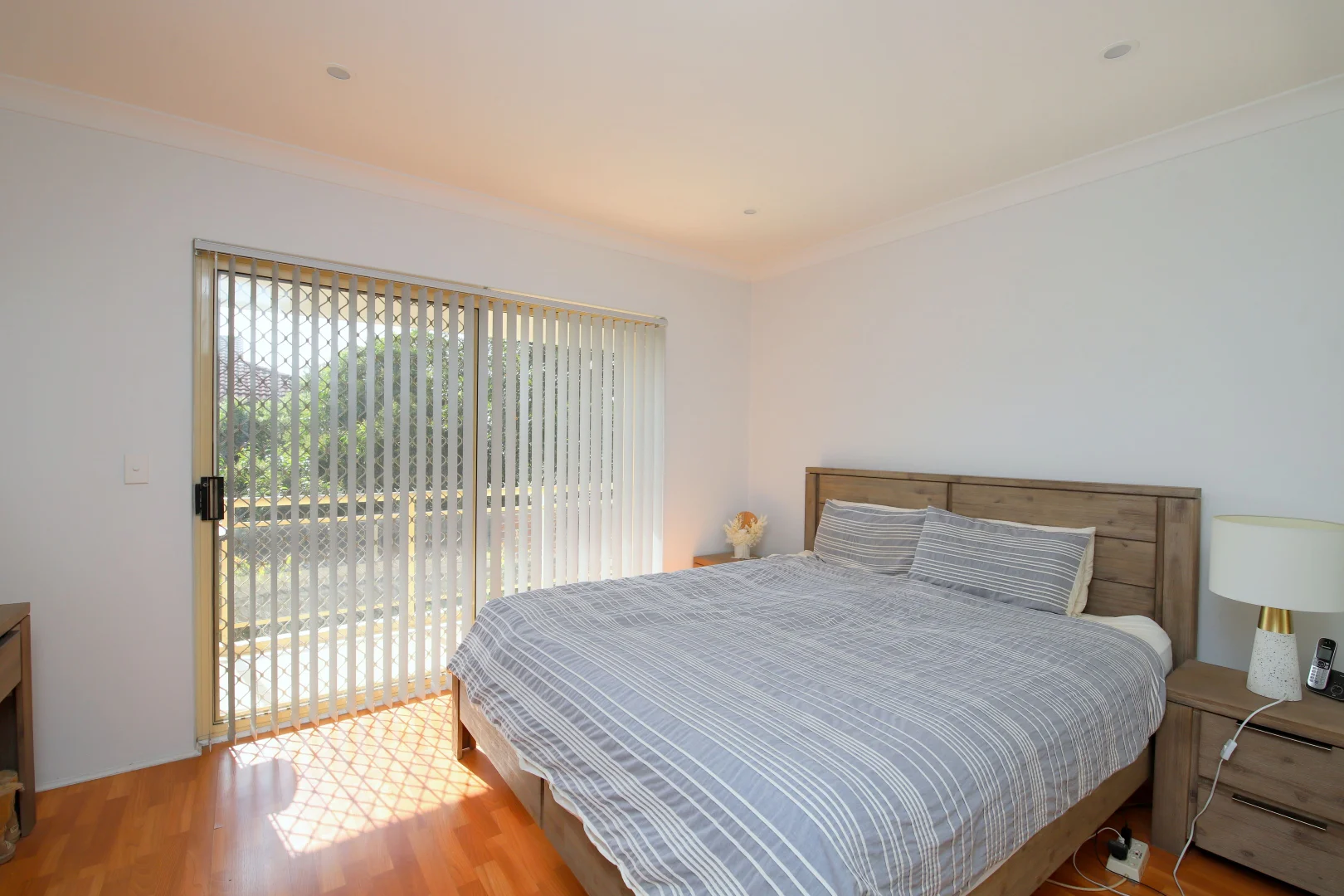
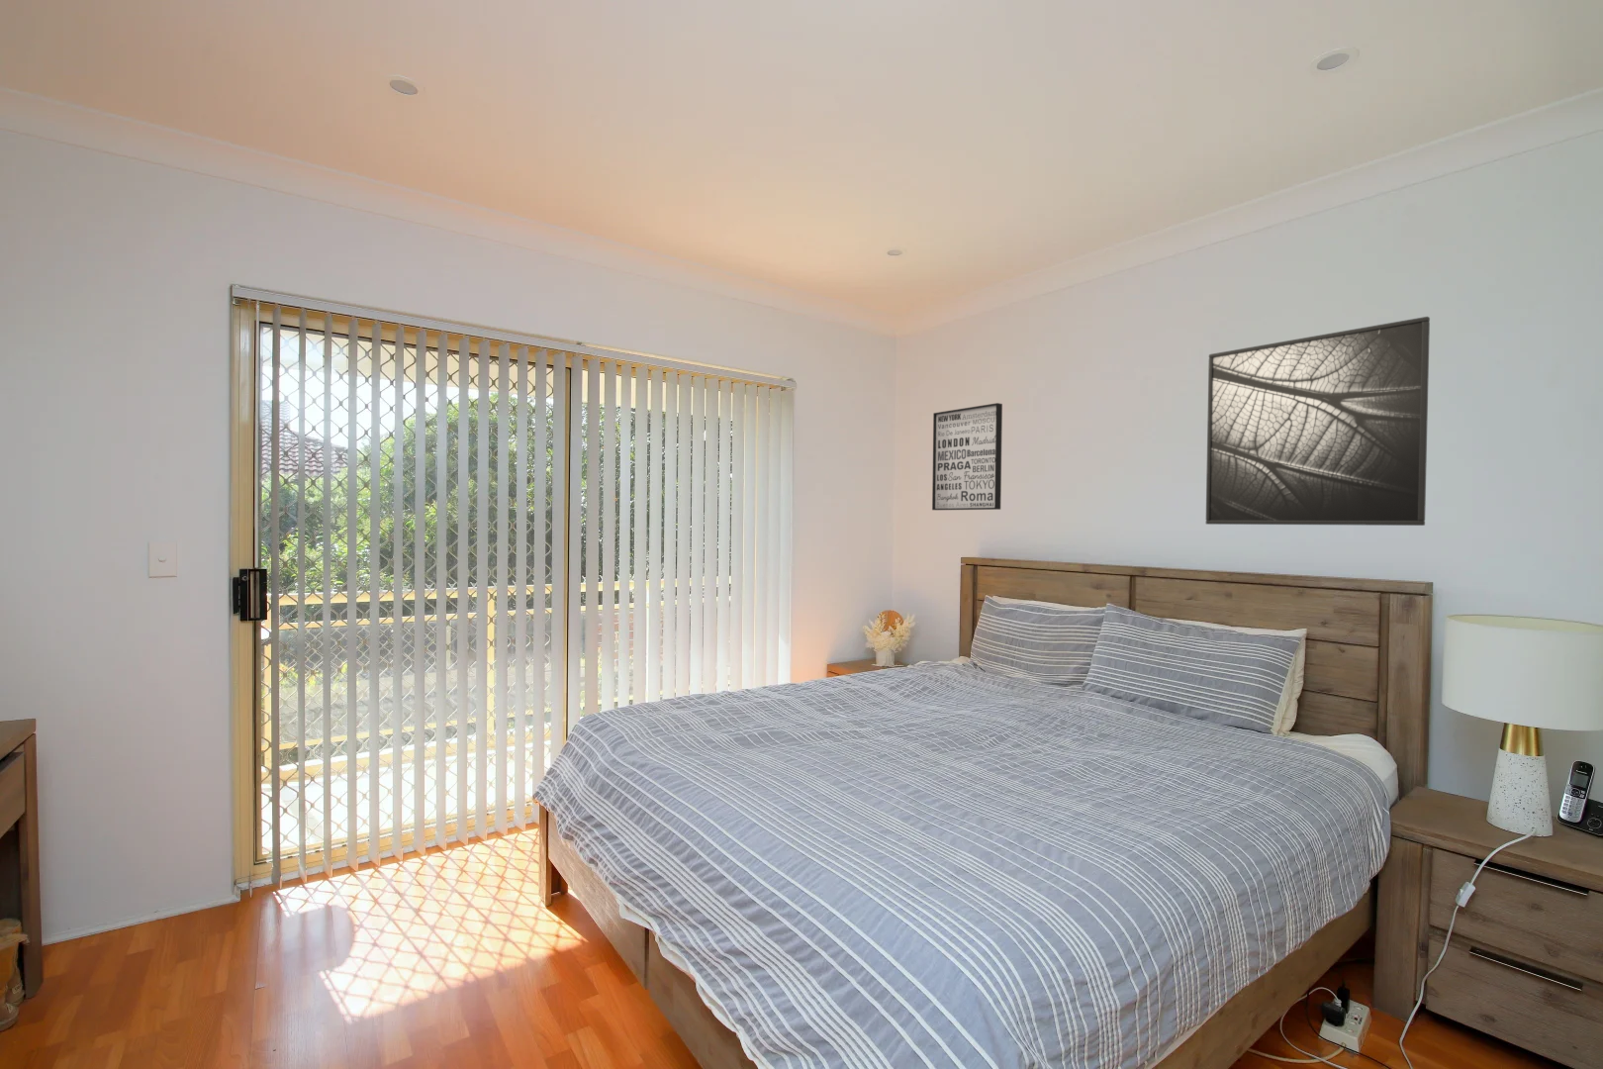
+ wall art (965, 458)
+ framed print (1305, 431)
